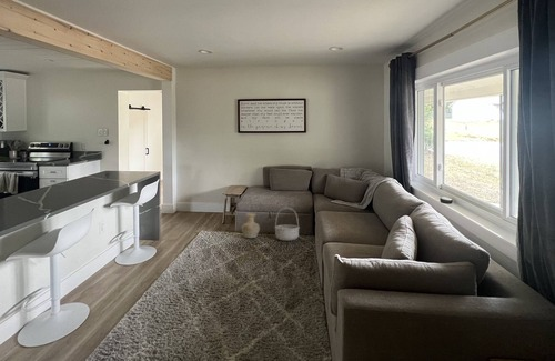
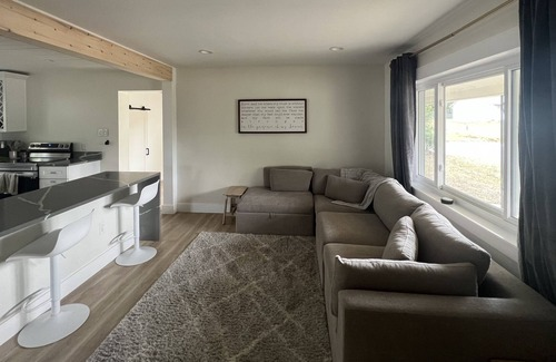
- vase (250, 225)
- basket (286, 225)
